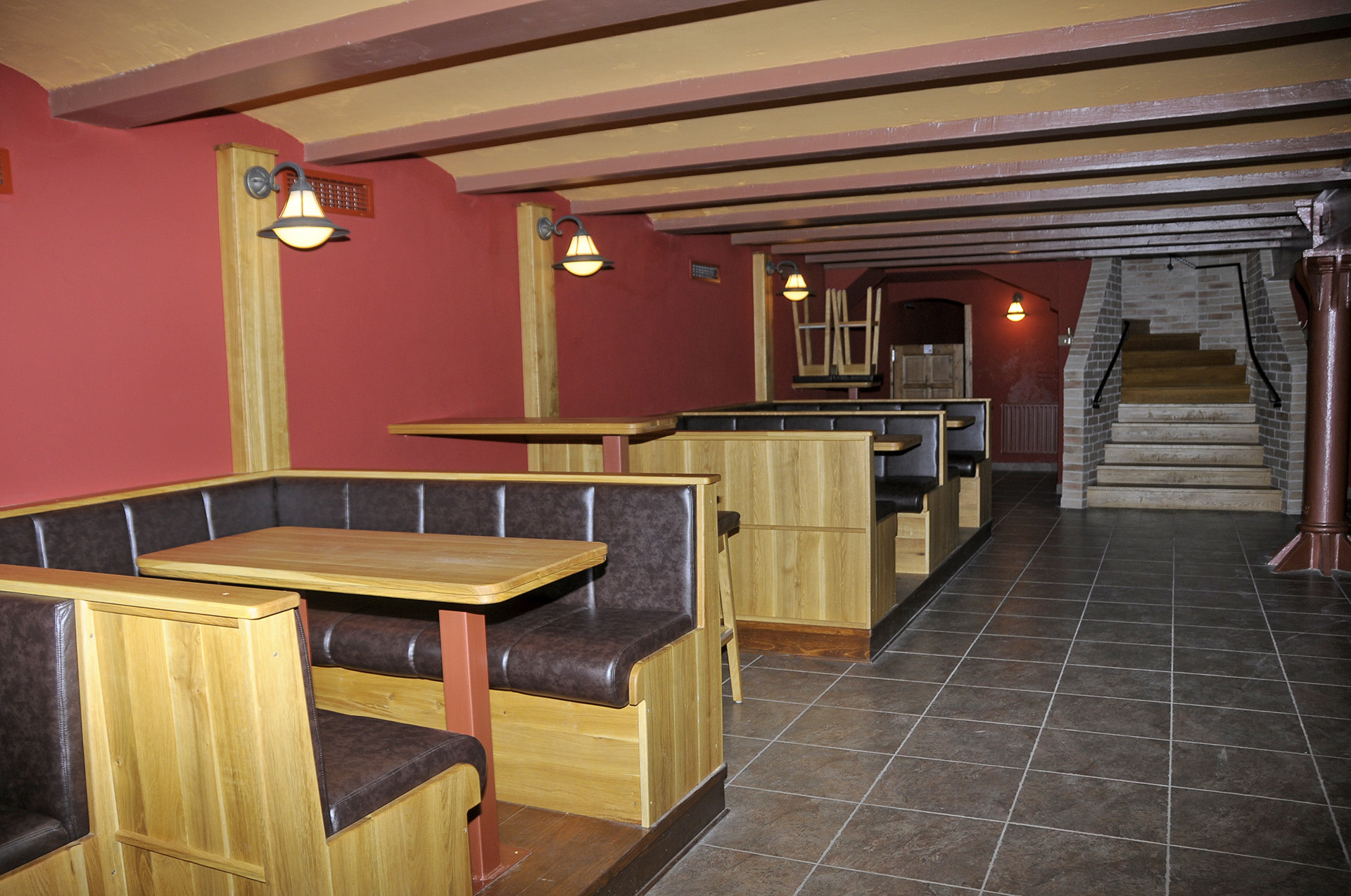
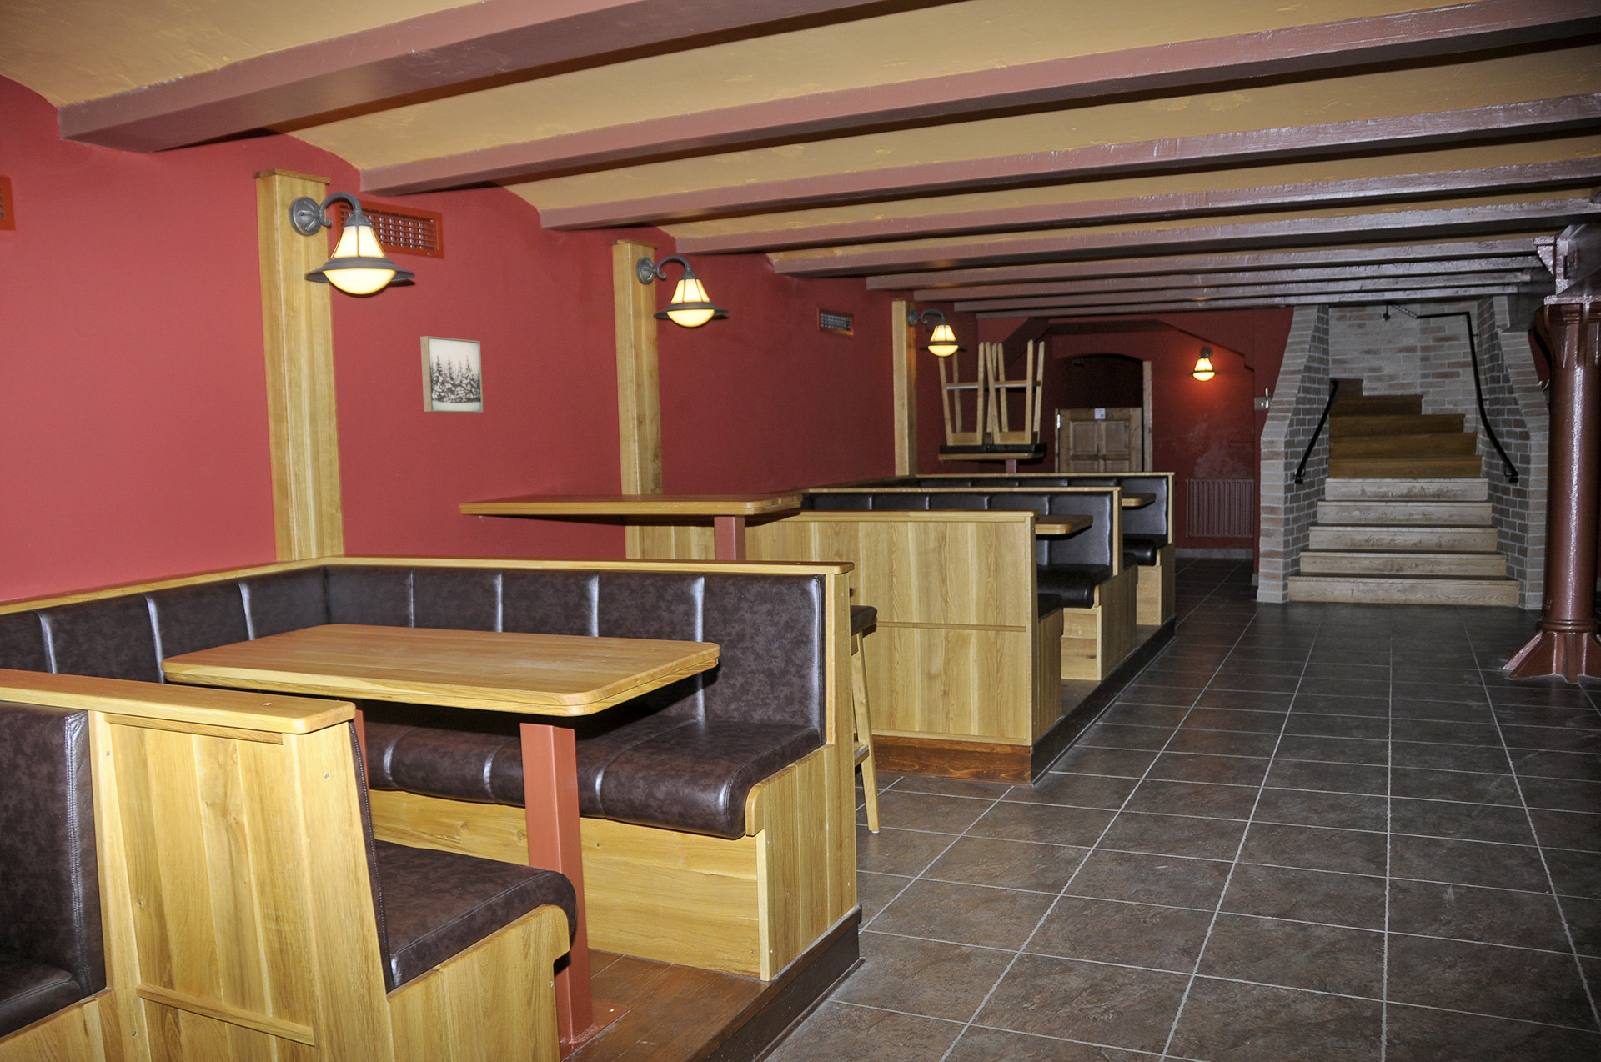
+ wall art (452, 375)
